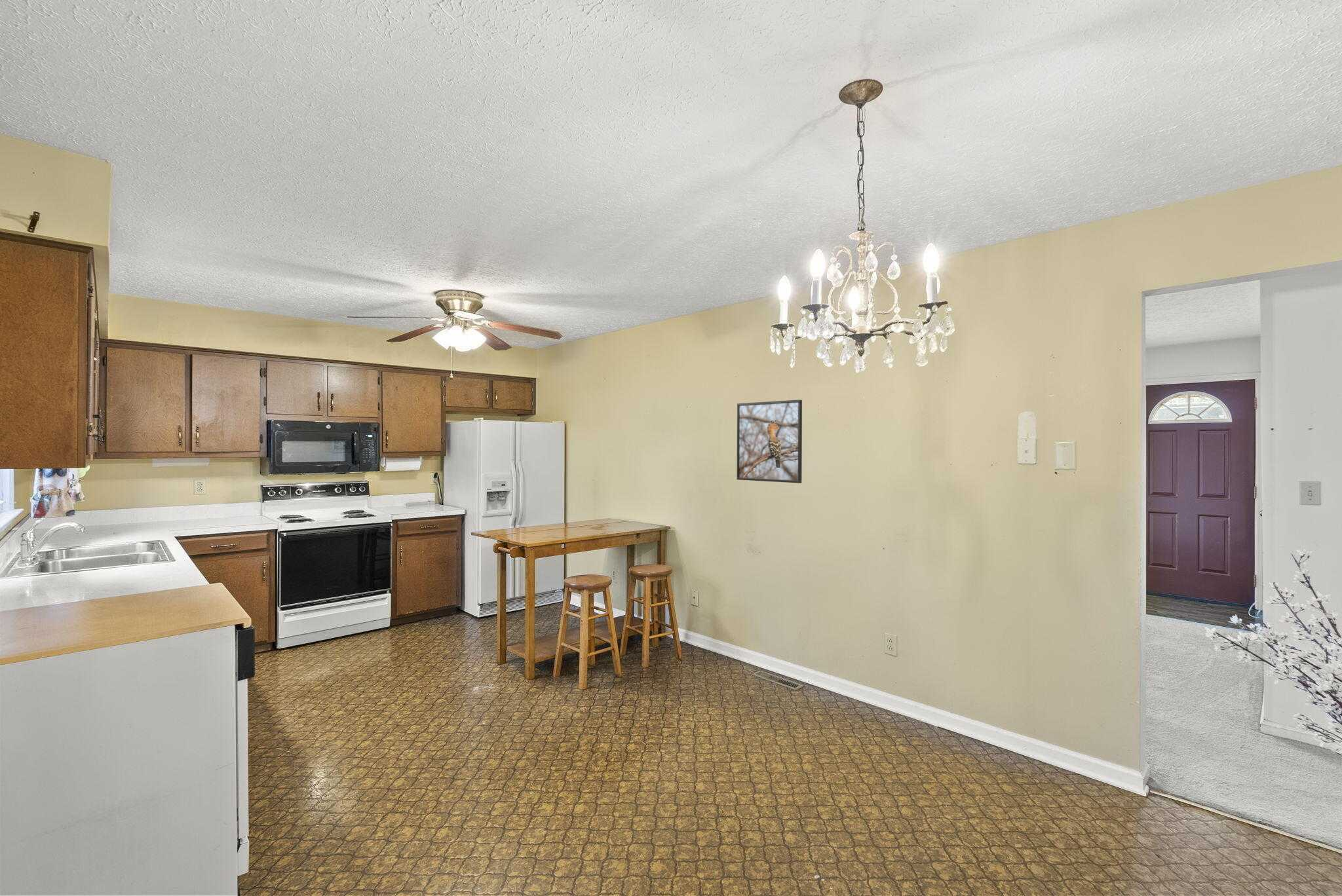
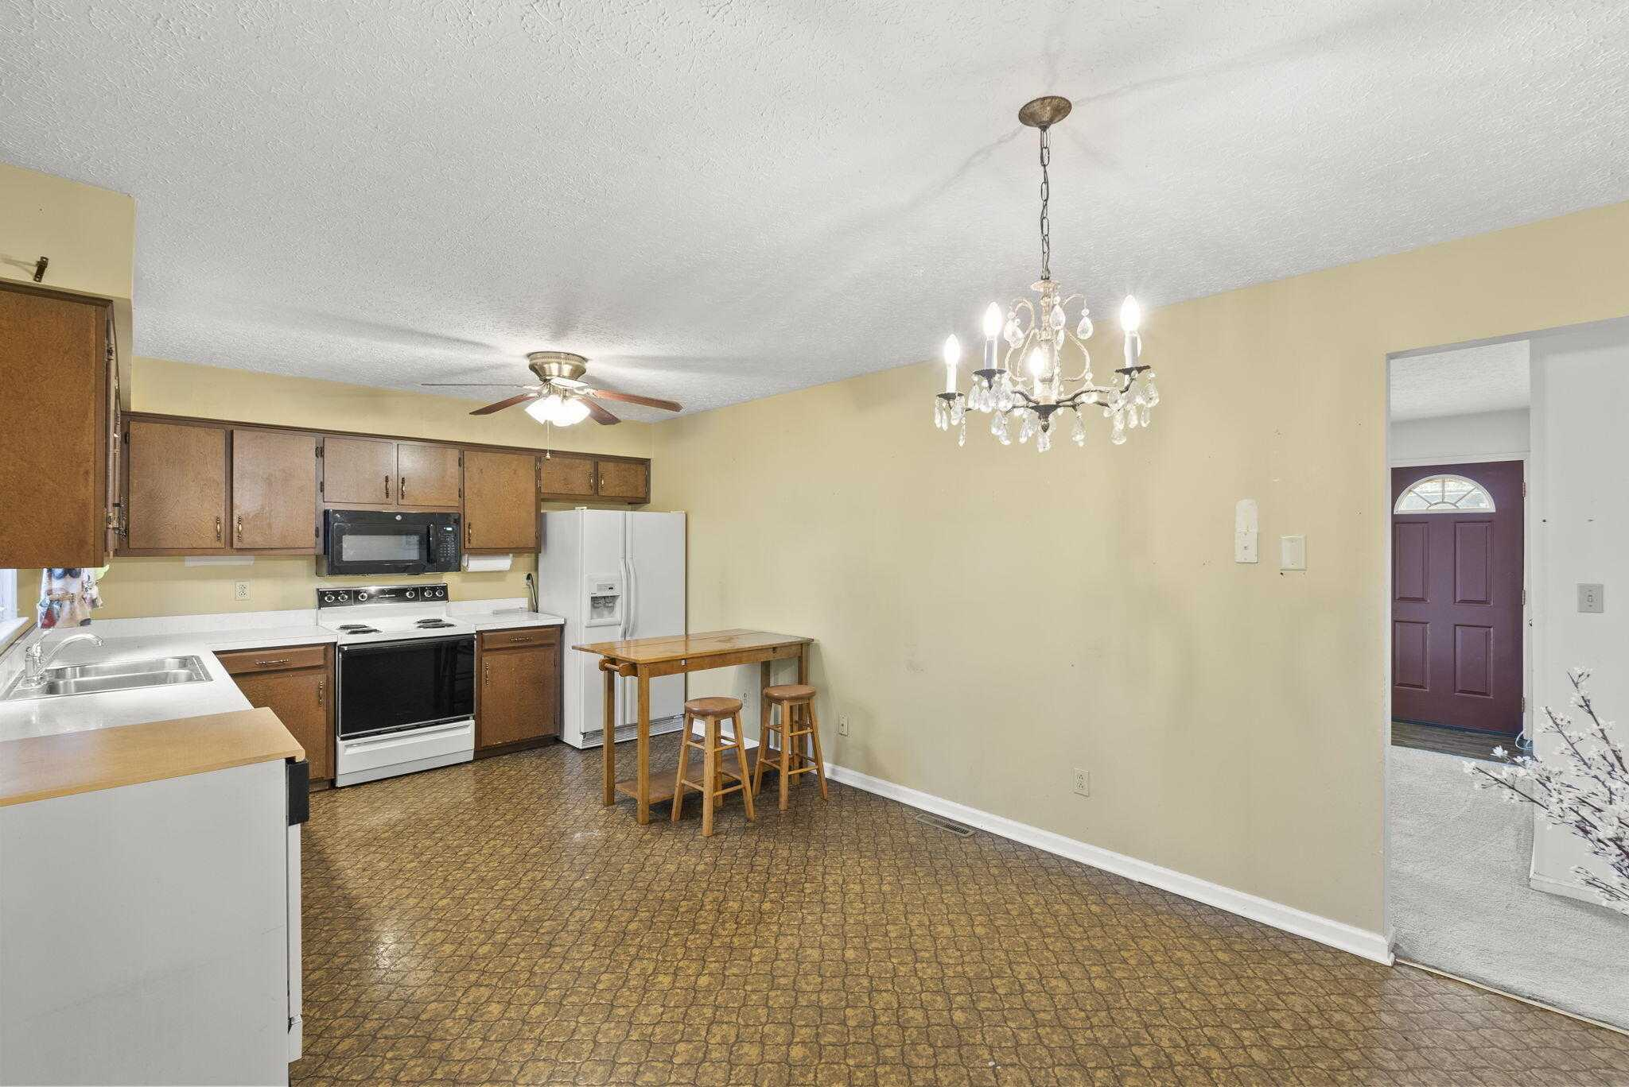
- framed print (768, 441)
